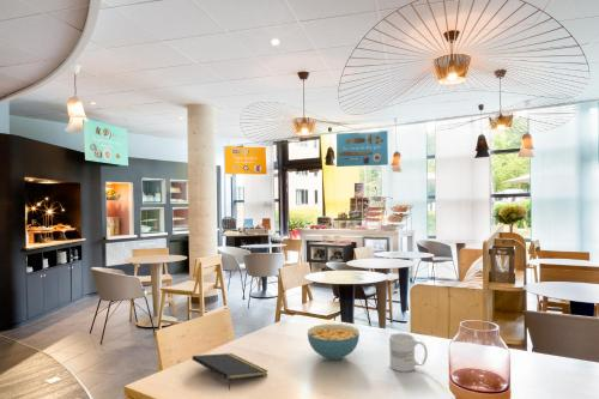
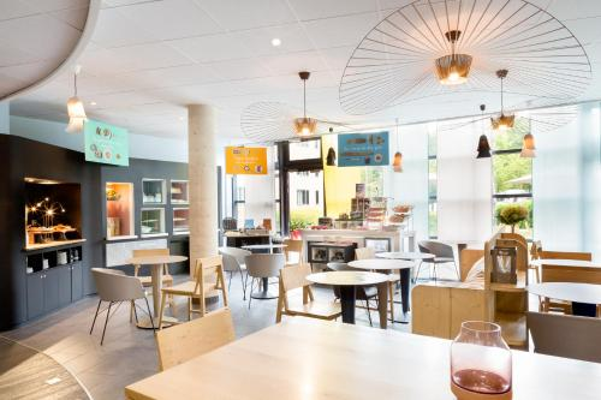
- cereal bowl (333, 344)
- notepad (229, 364)
- mug (406, 351)
